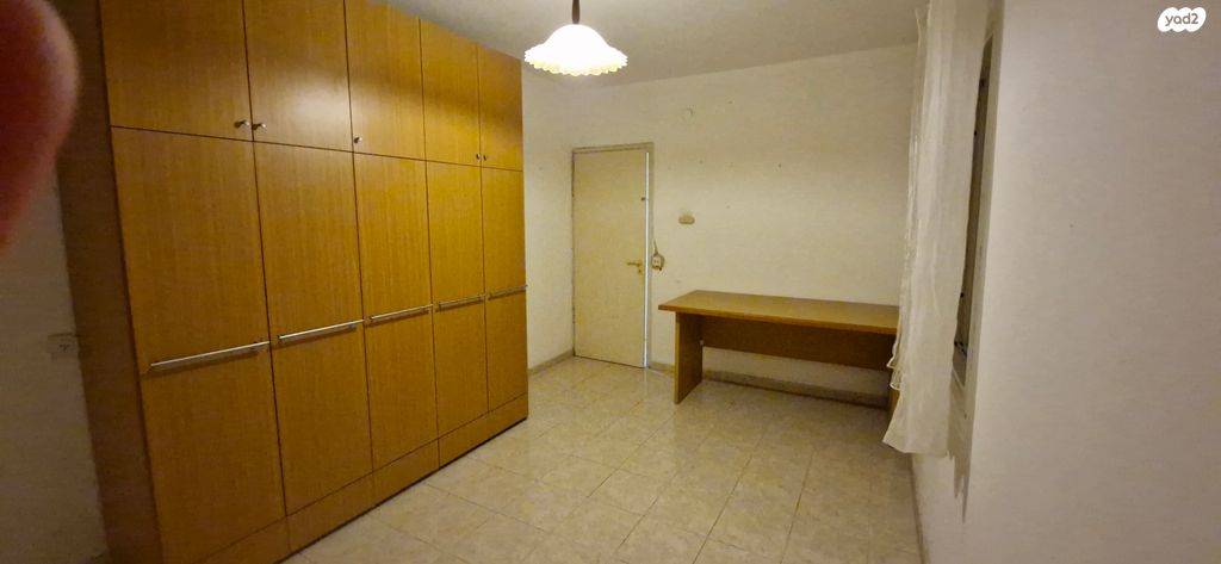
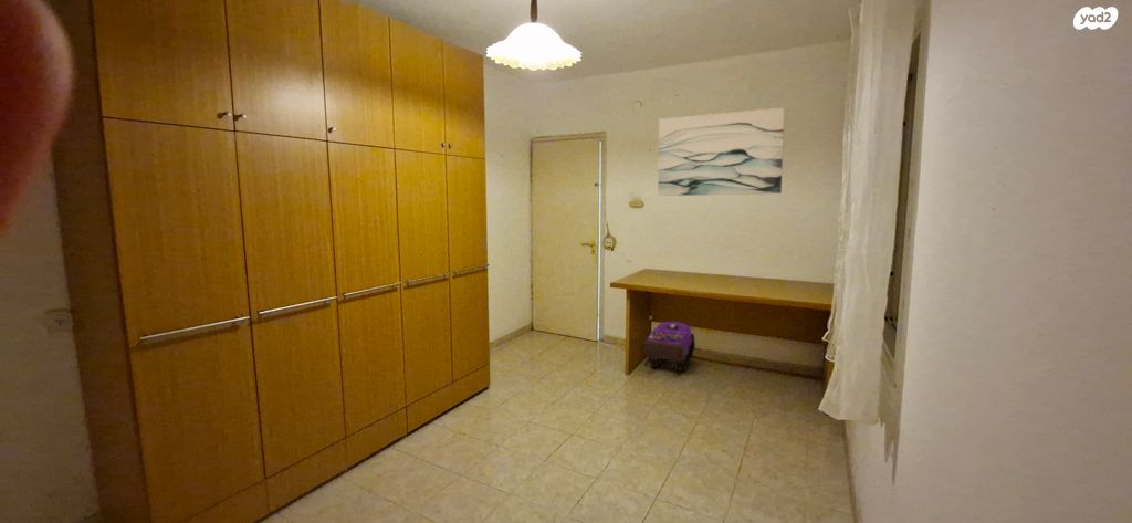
+ wall art (717, 154)
+ backpack (669, 346)
